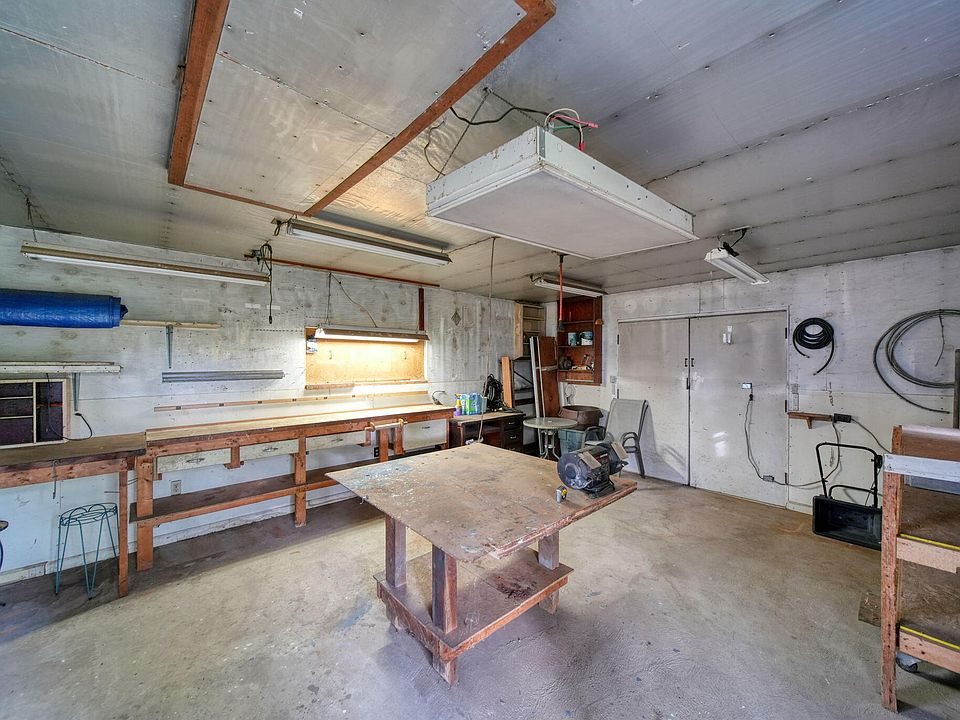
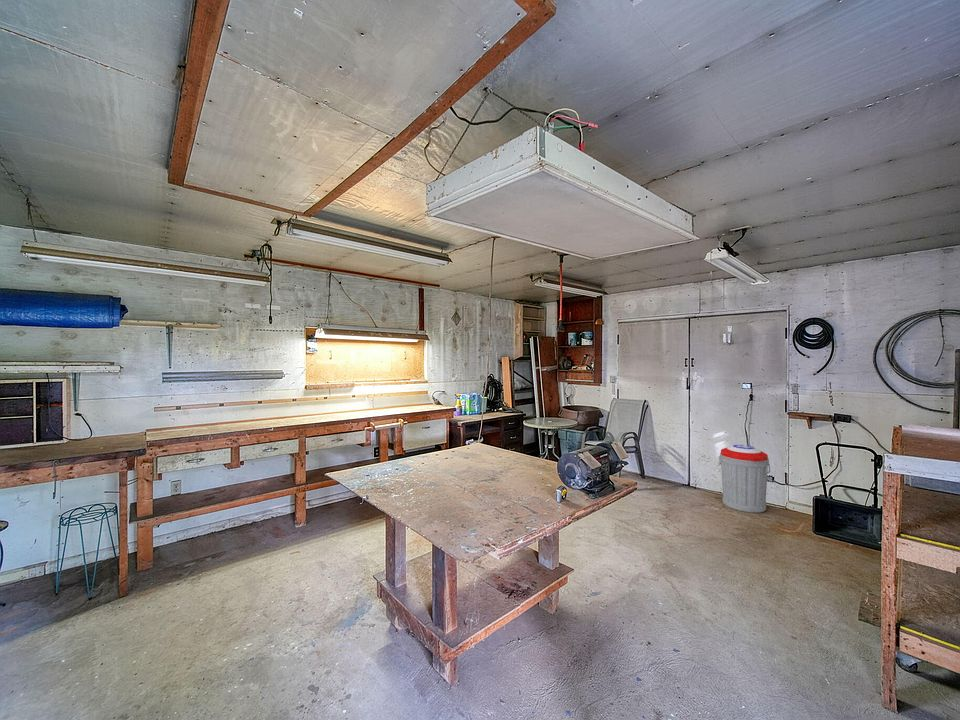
+ trash can (743, 476)
